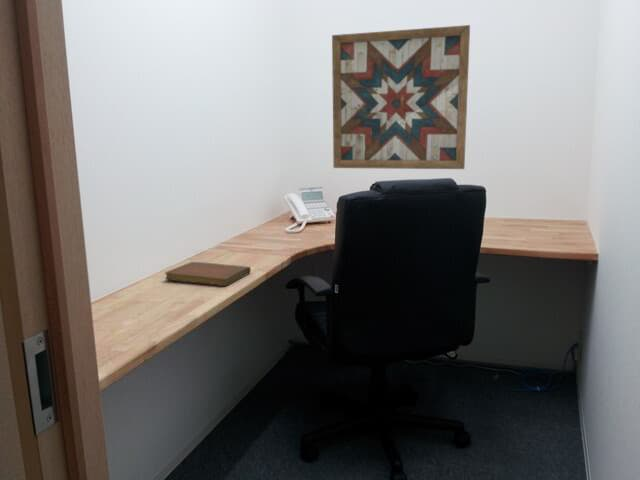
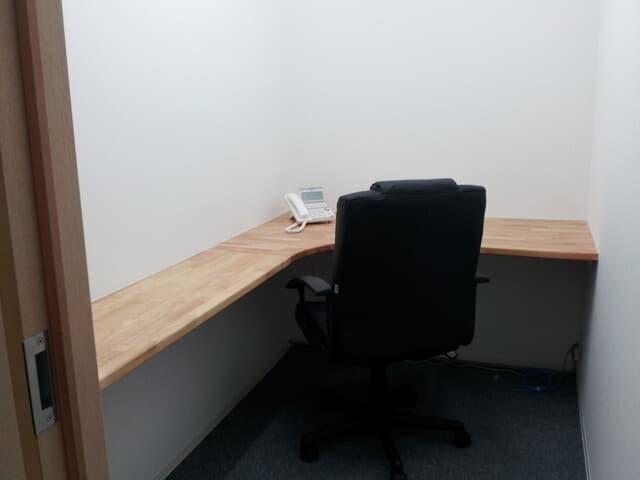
- notebook (208, 272)
- wall art (397, 101)
